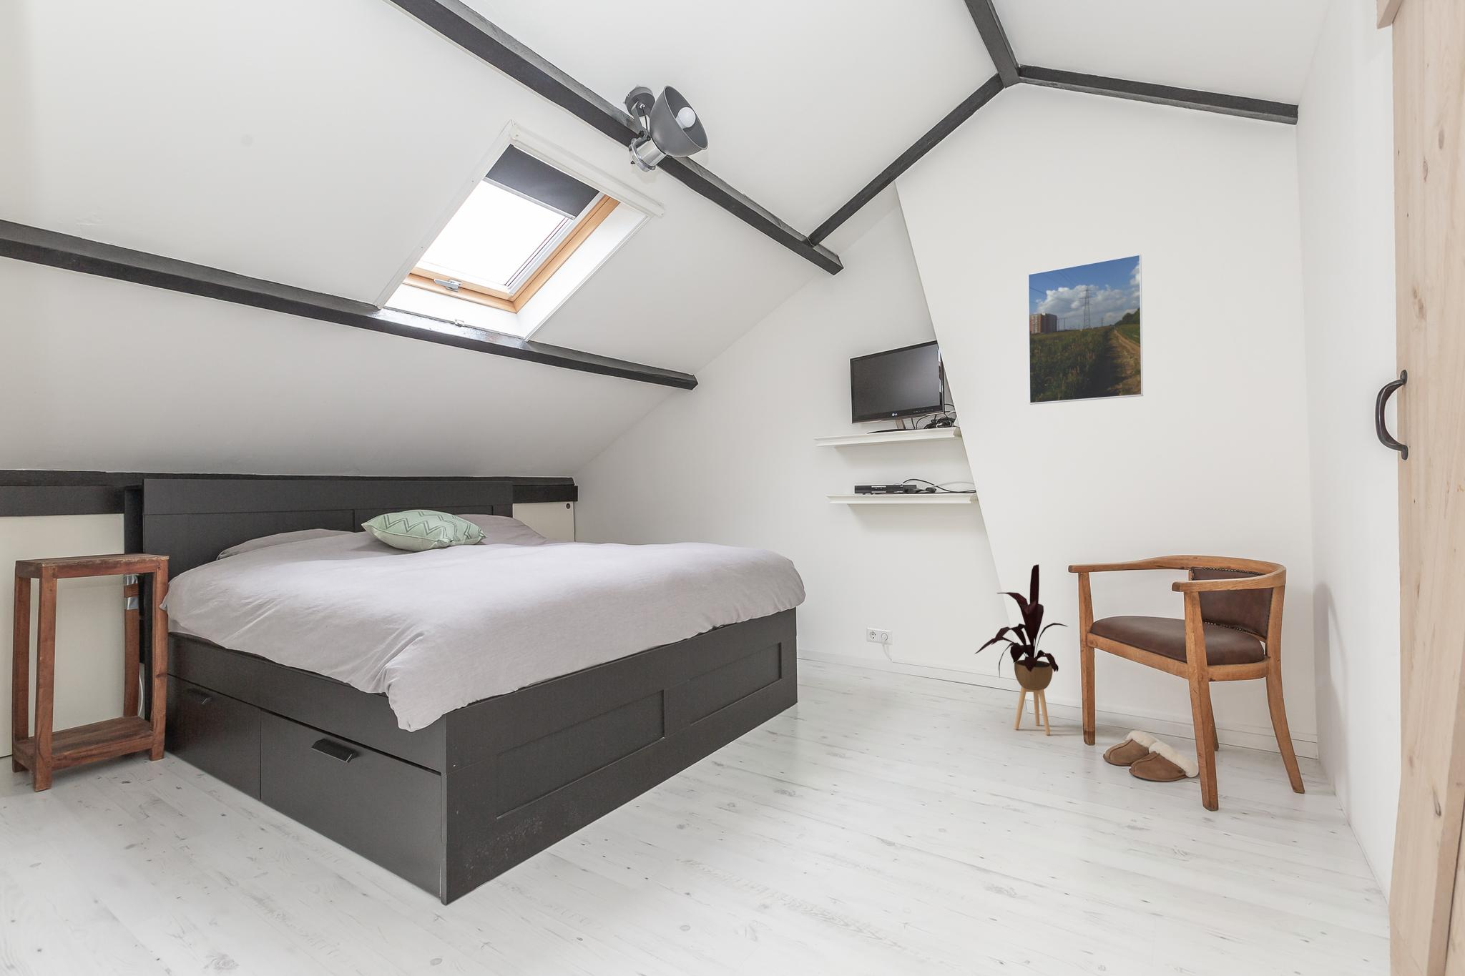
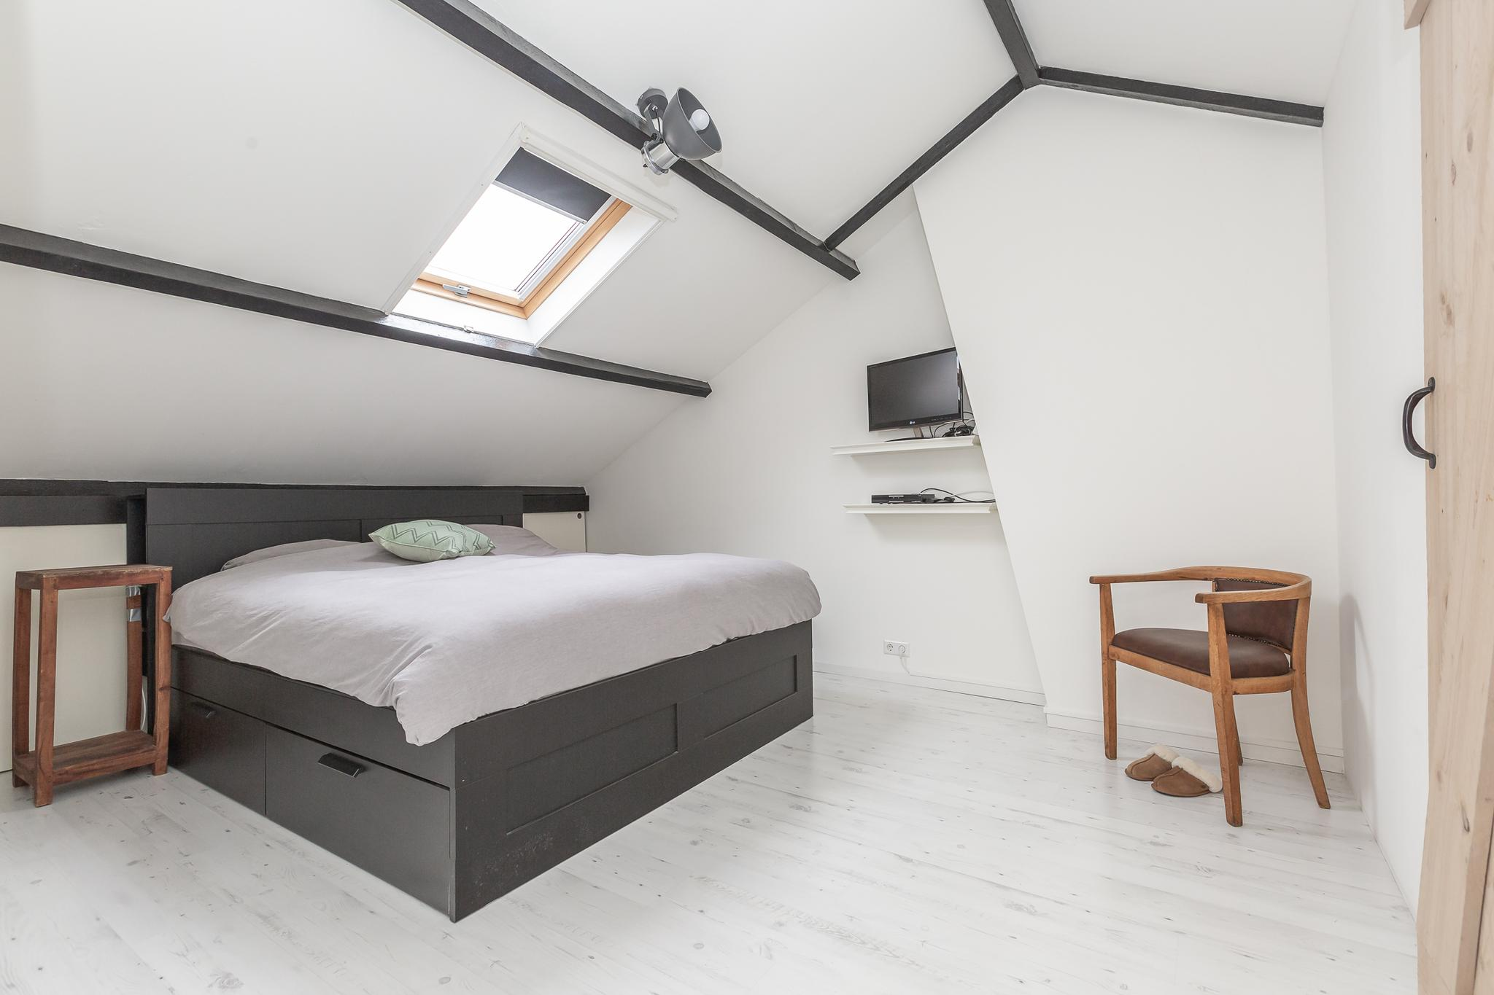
- house plant (1022, 645)
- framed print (1083, 332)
